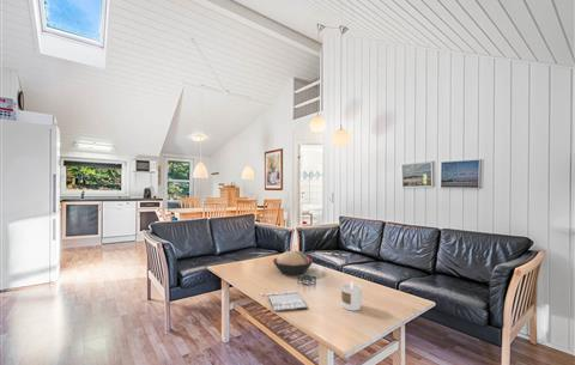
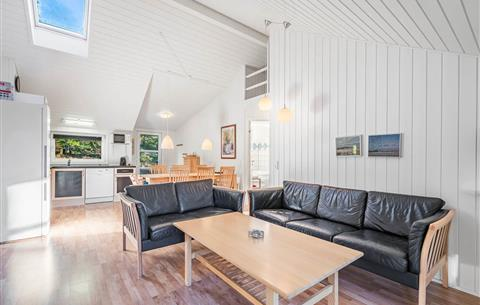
- decorative bowl (292, 261)
- magazine (282, 299)
- candle (351, 293)
